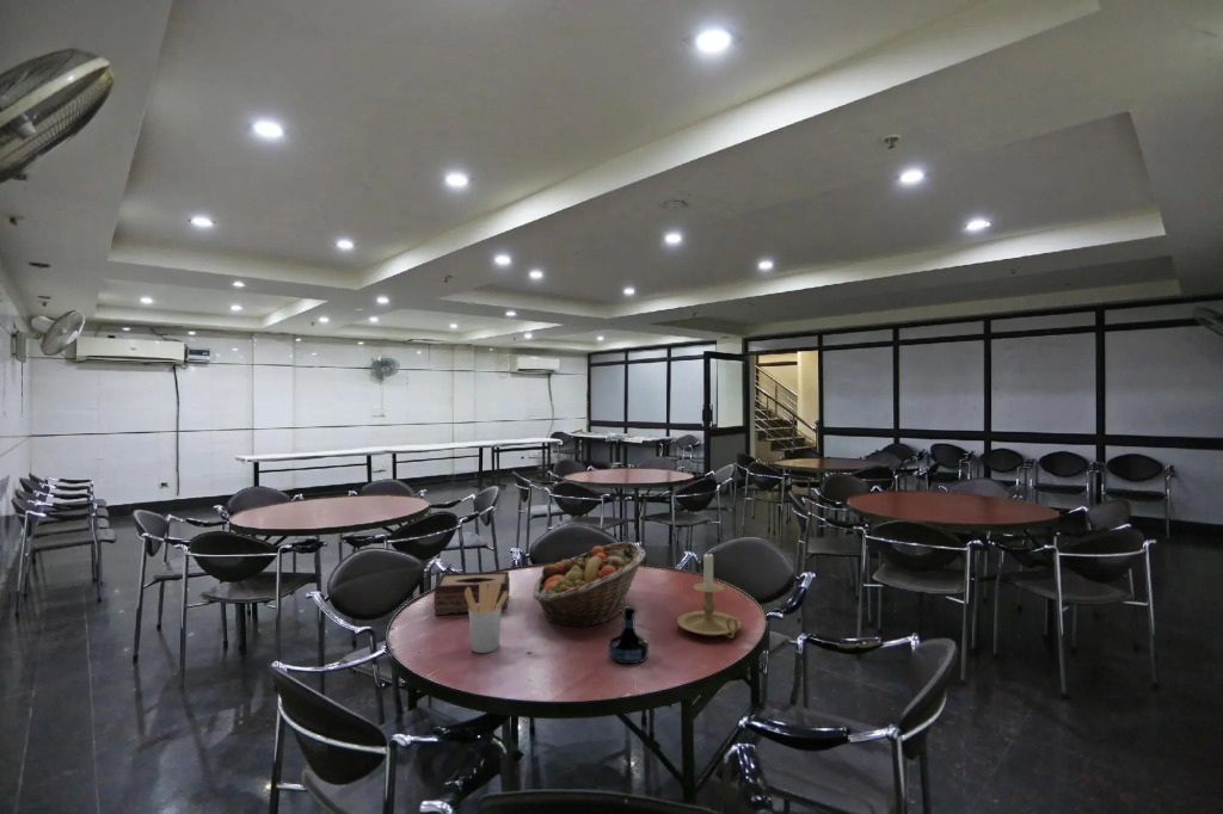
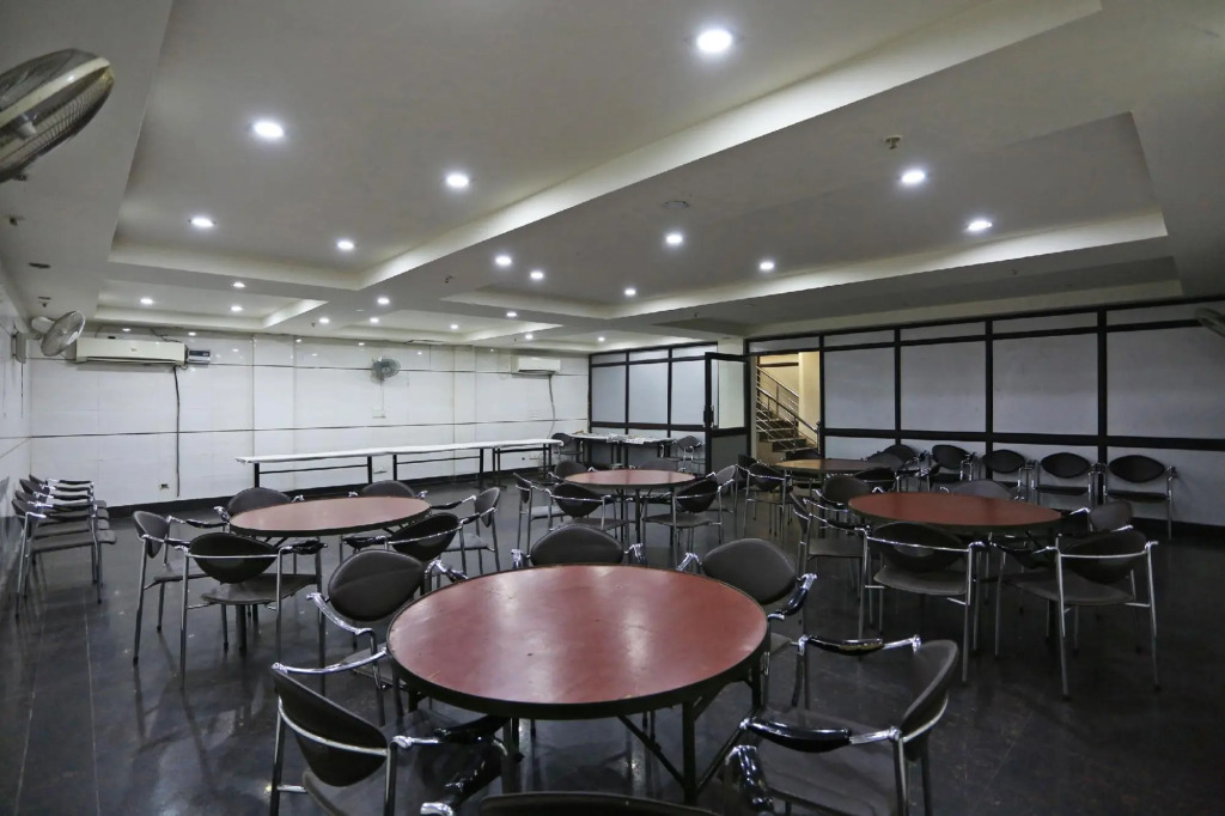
- utensil holder (486, 613)
- fruit basket (589, 579)
- tissue box (473, 592)
- candle holder (708, 590)
- tequila bottle (628, 631)
